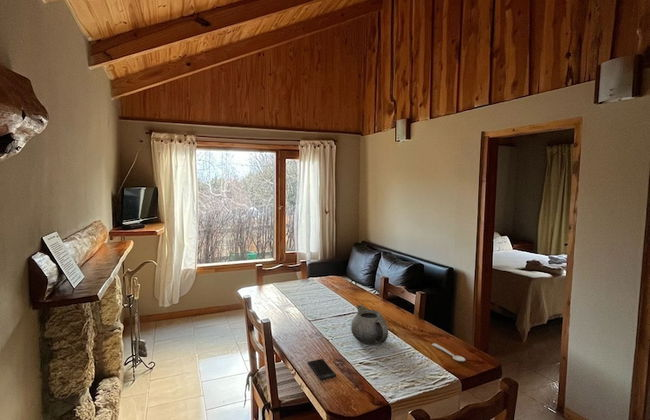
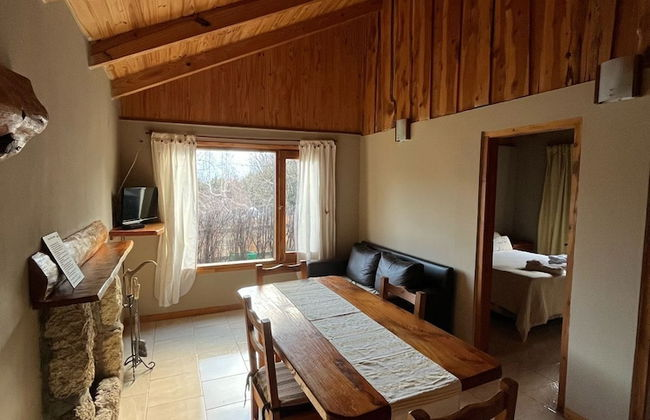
- teapot (370, 326)
- spoon (447, 352)
- smartphone (321, 368)
